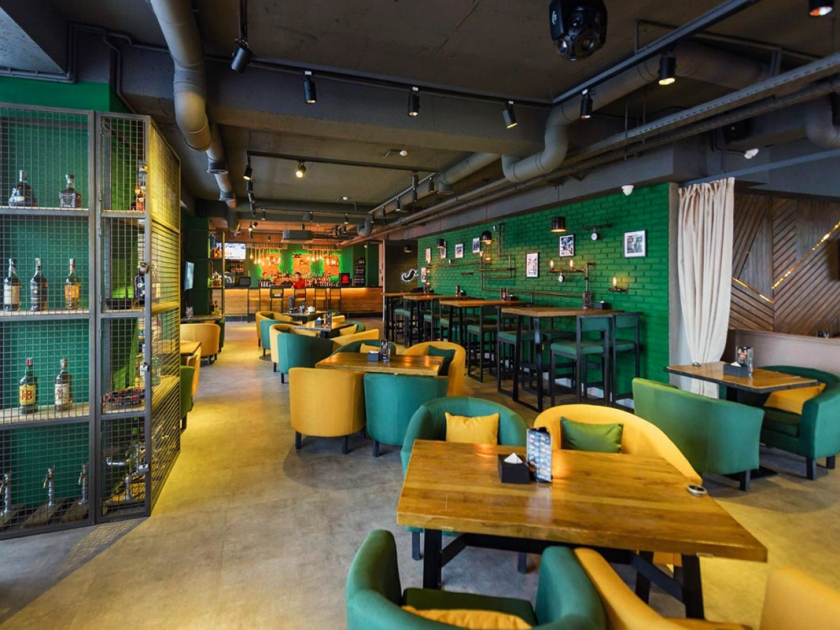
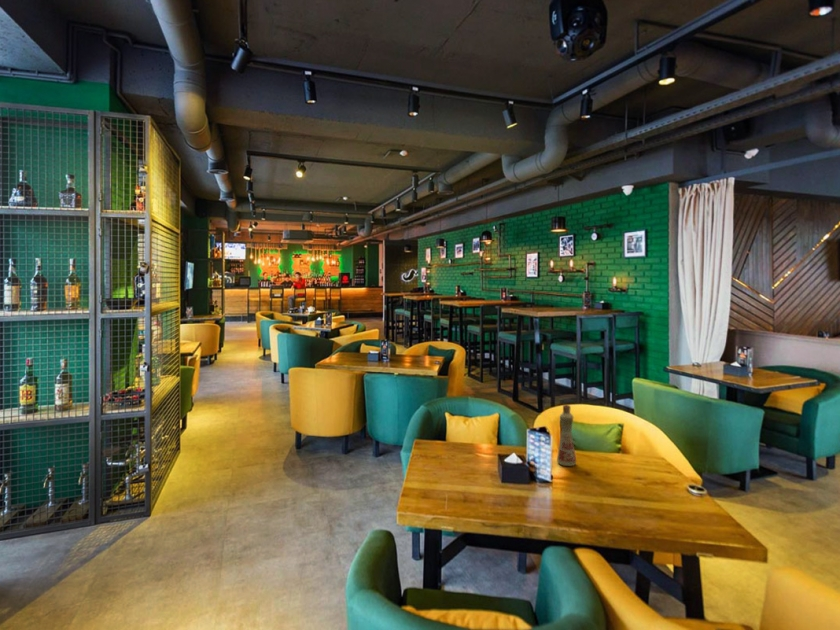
+ bottle (566, 434)
